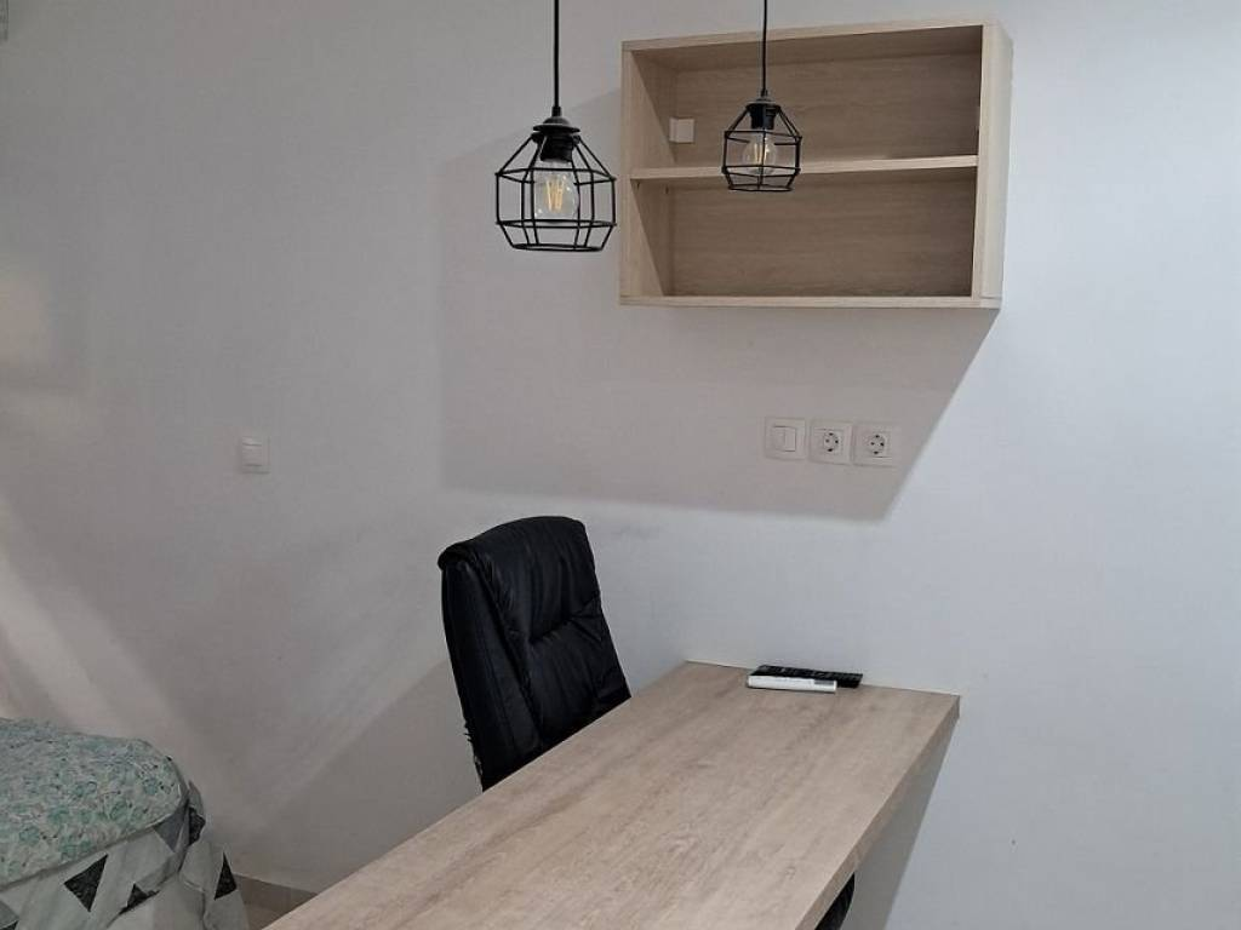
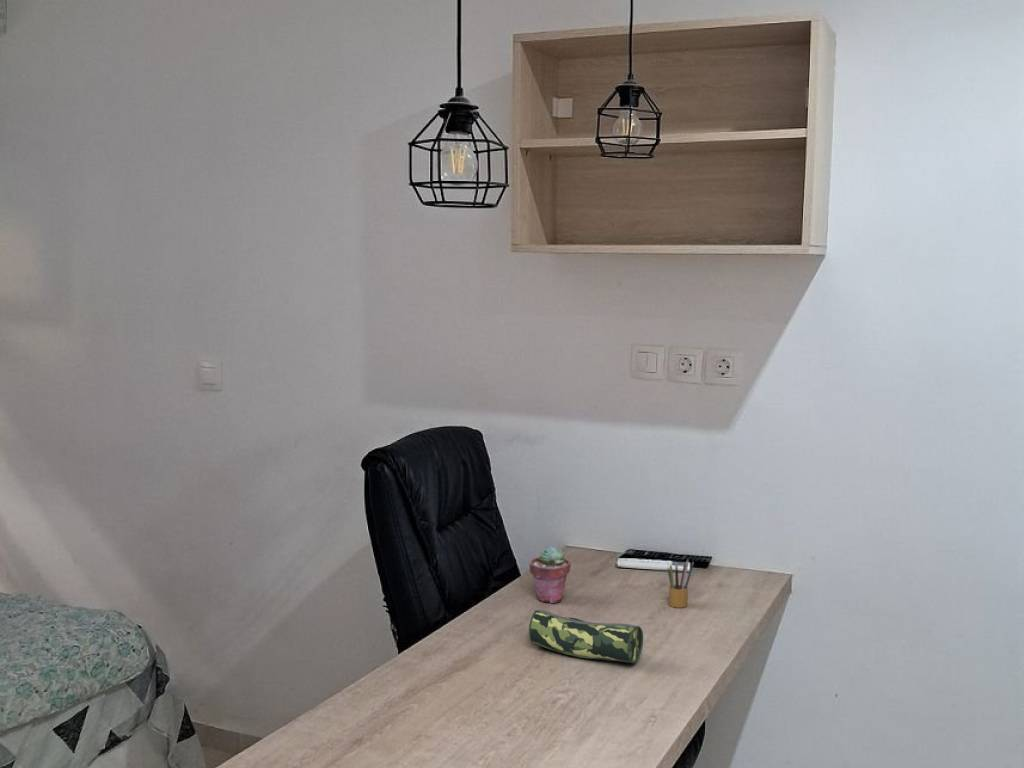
+ potted succulent (549, 572)
+ pencil case (582, 636)
+ pencil box (678, 583)
